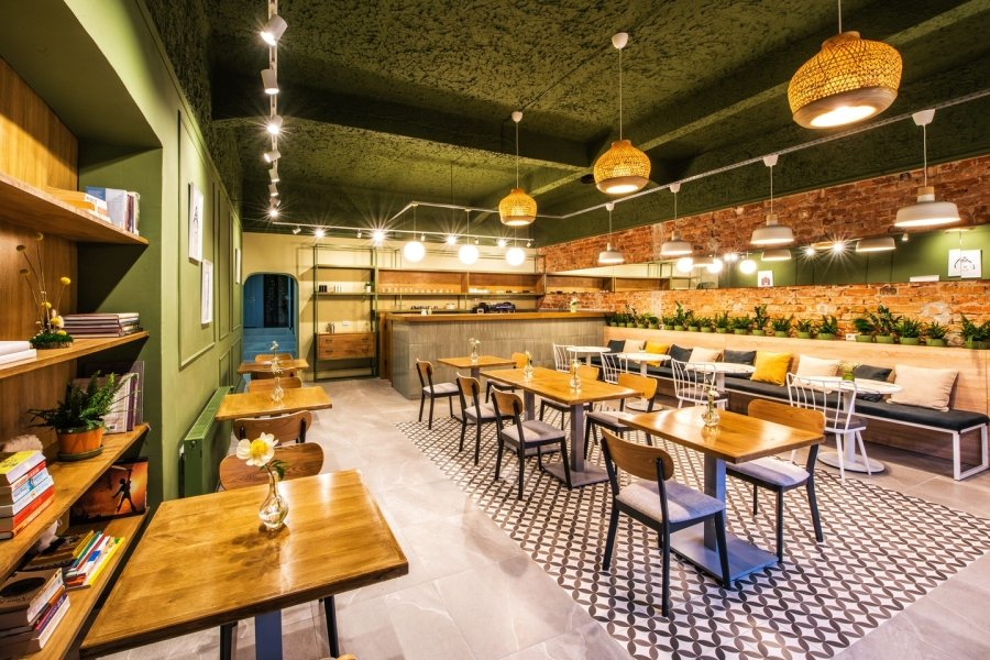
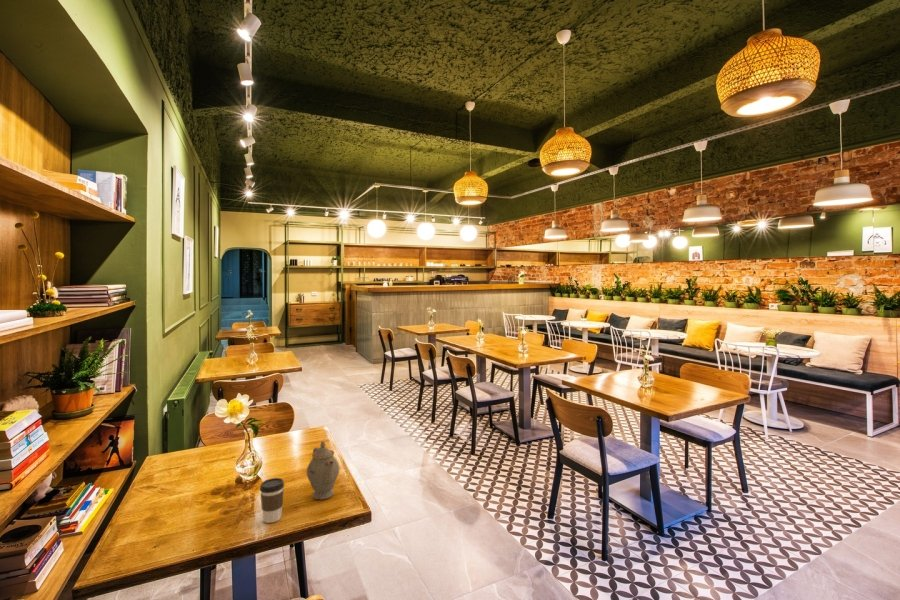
+ chinaware (323, 467)
+ coffee cup (272, 500)
